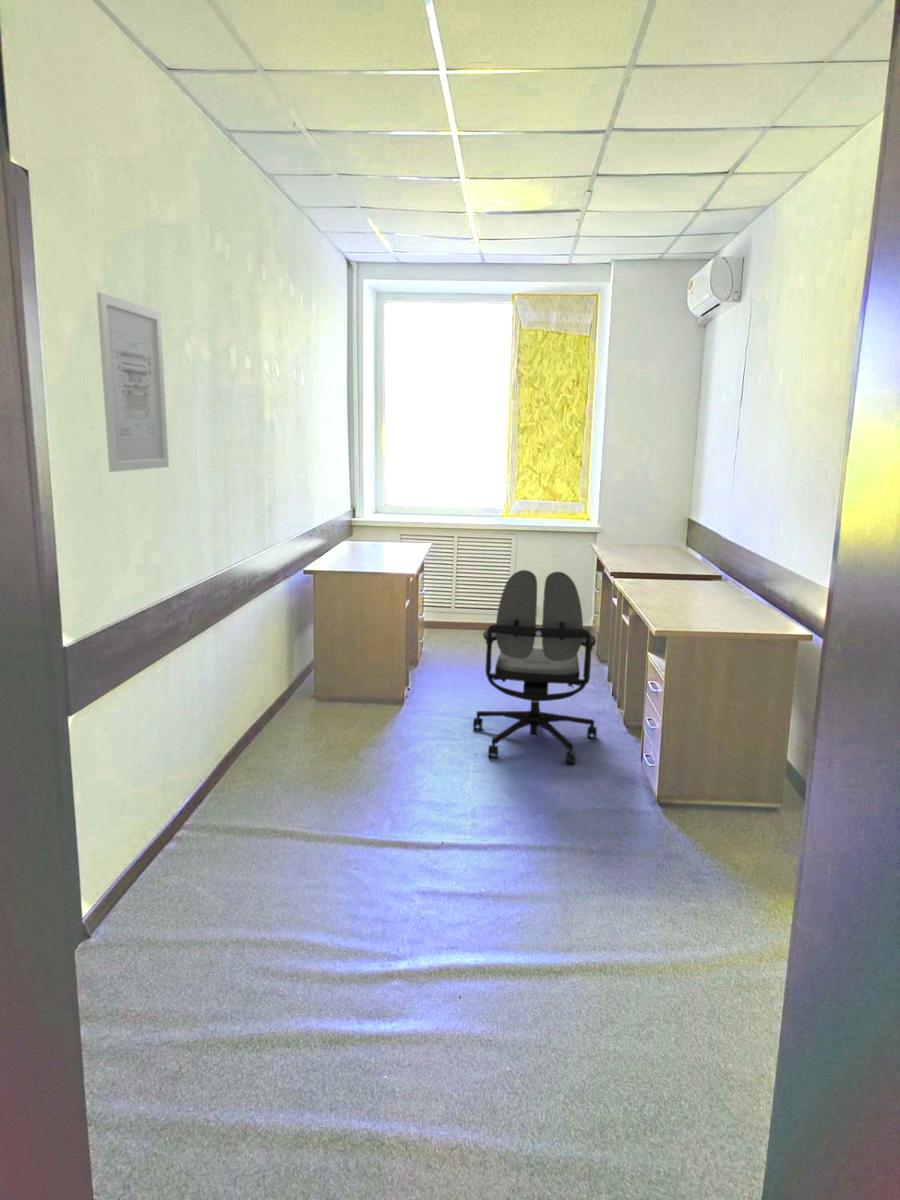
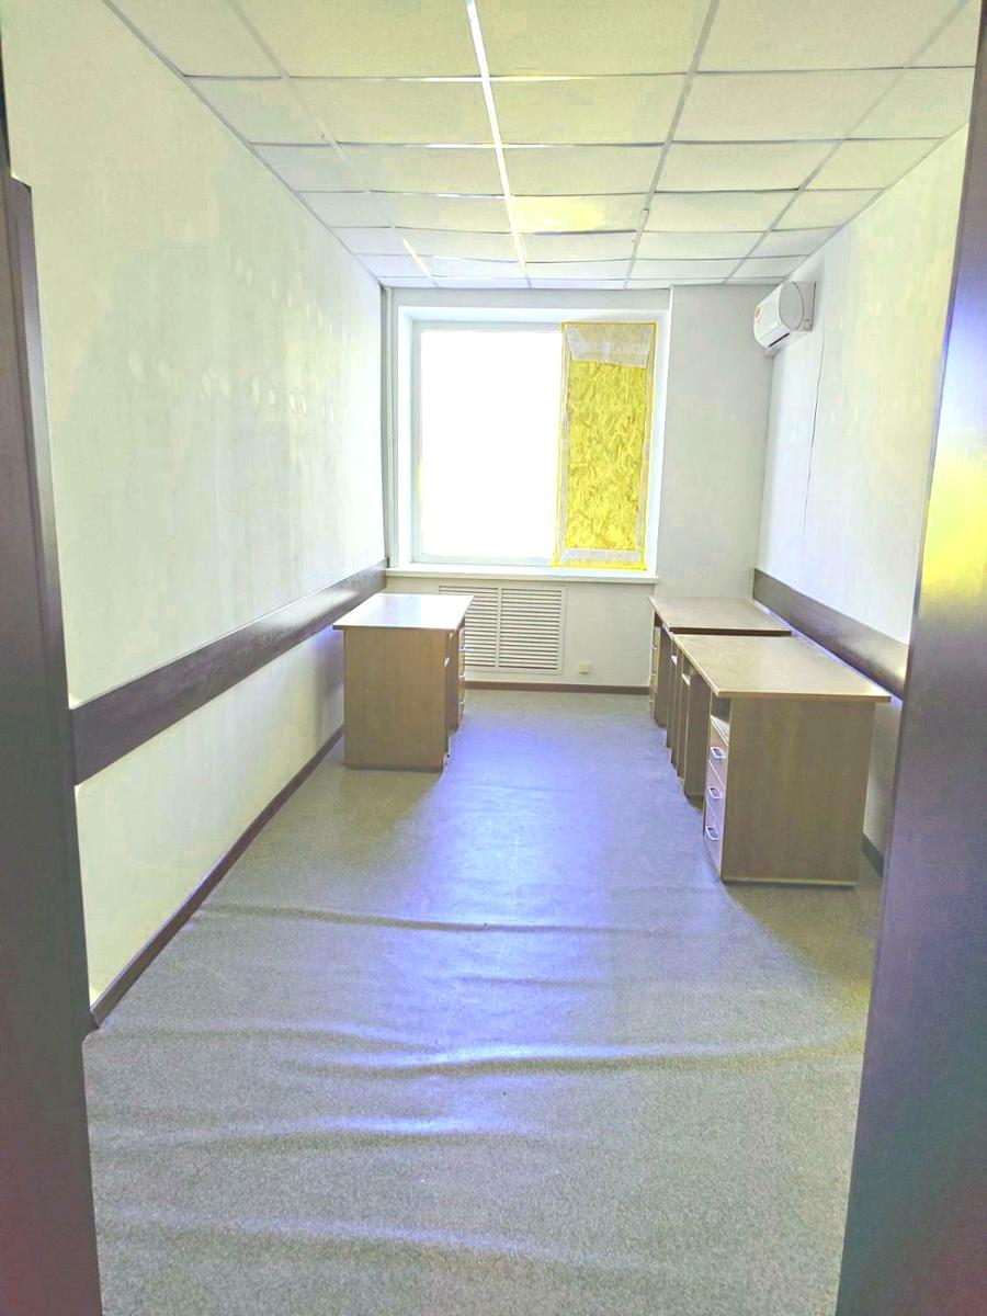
- office chair (537, 653)
- wall art (136, 388)
